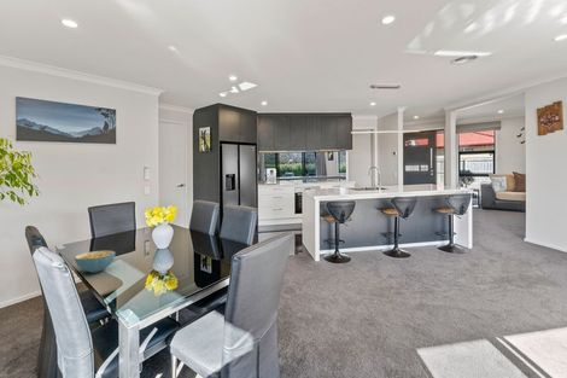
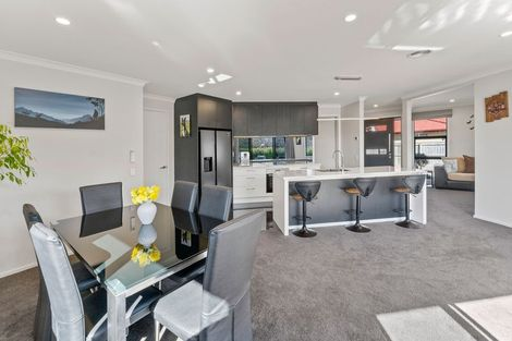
- cereal bowl (95, 262)
